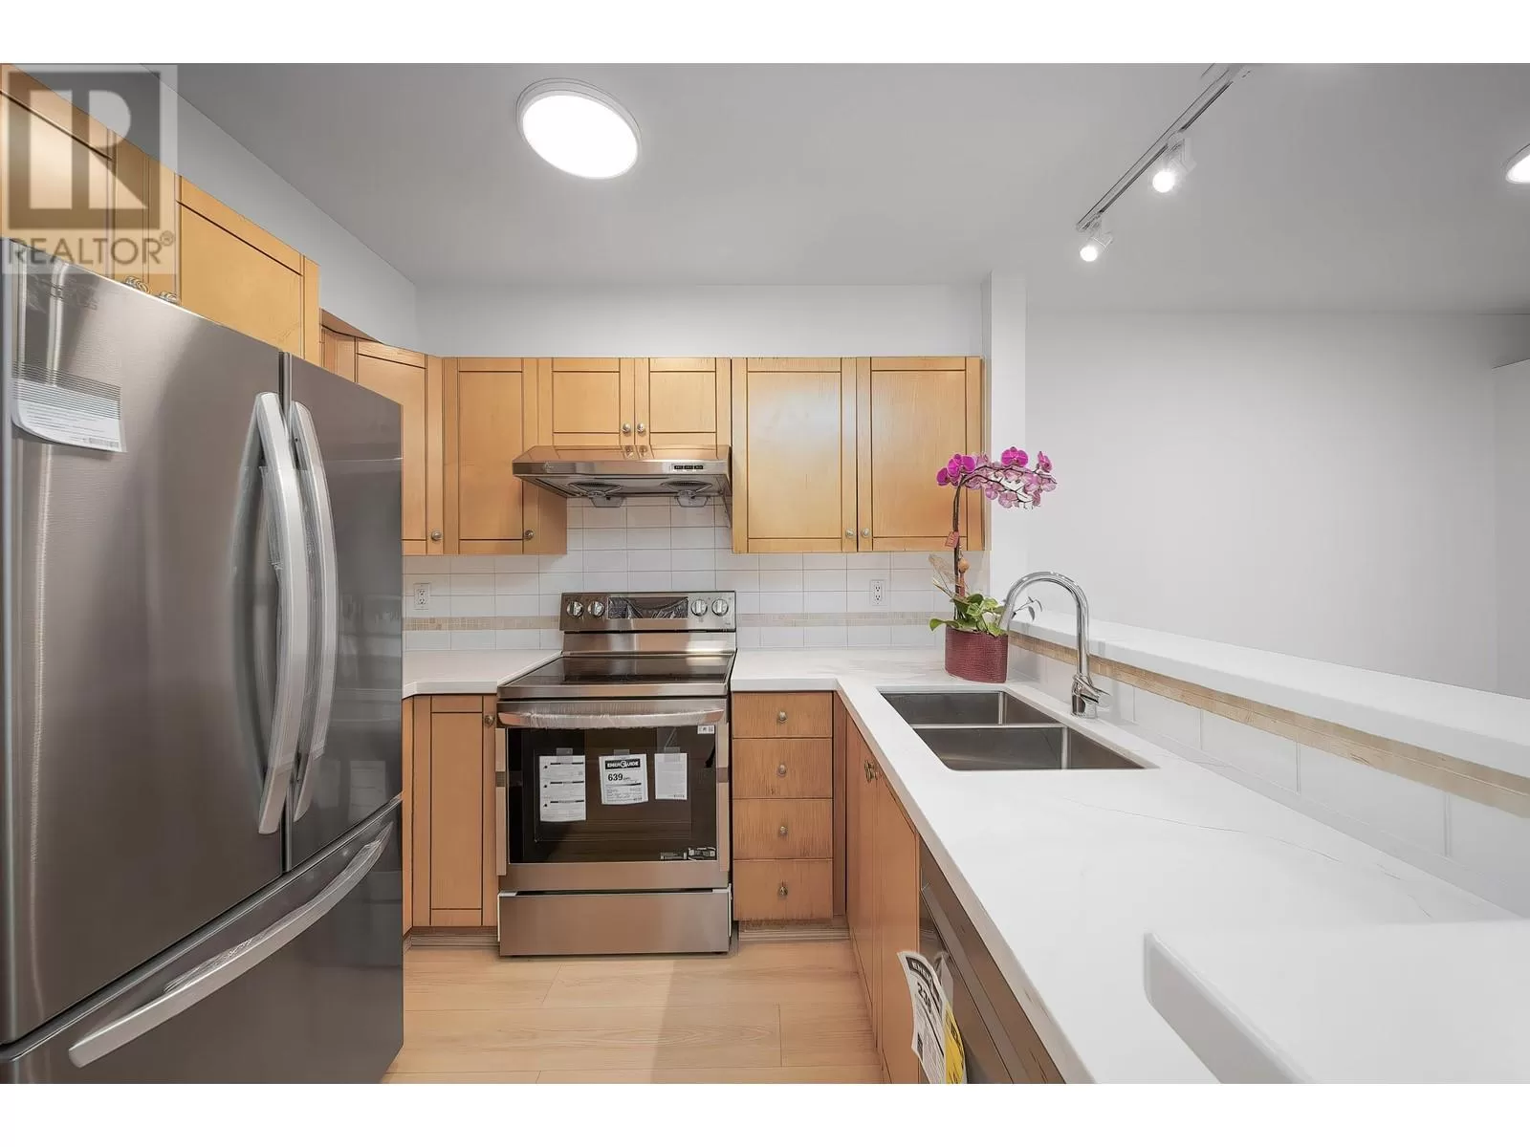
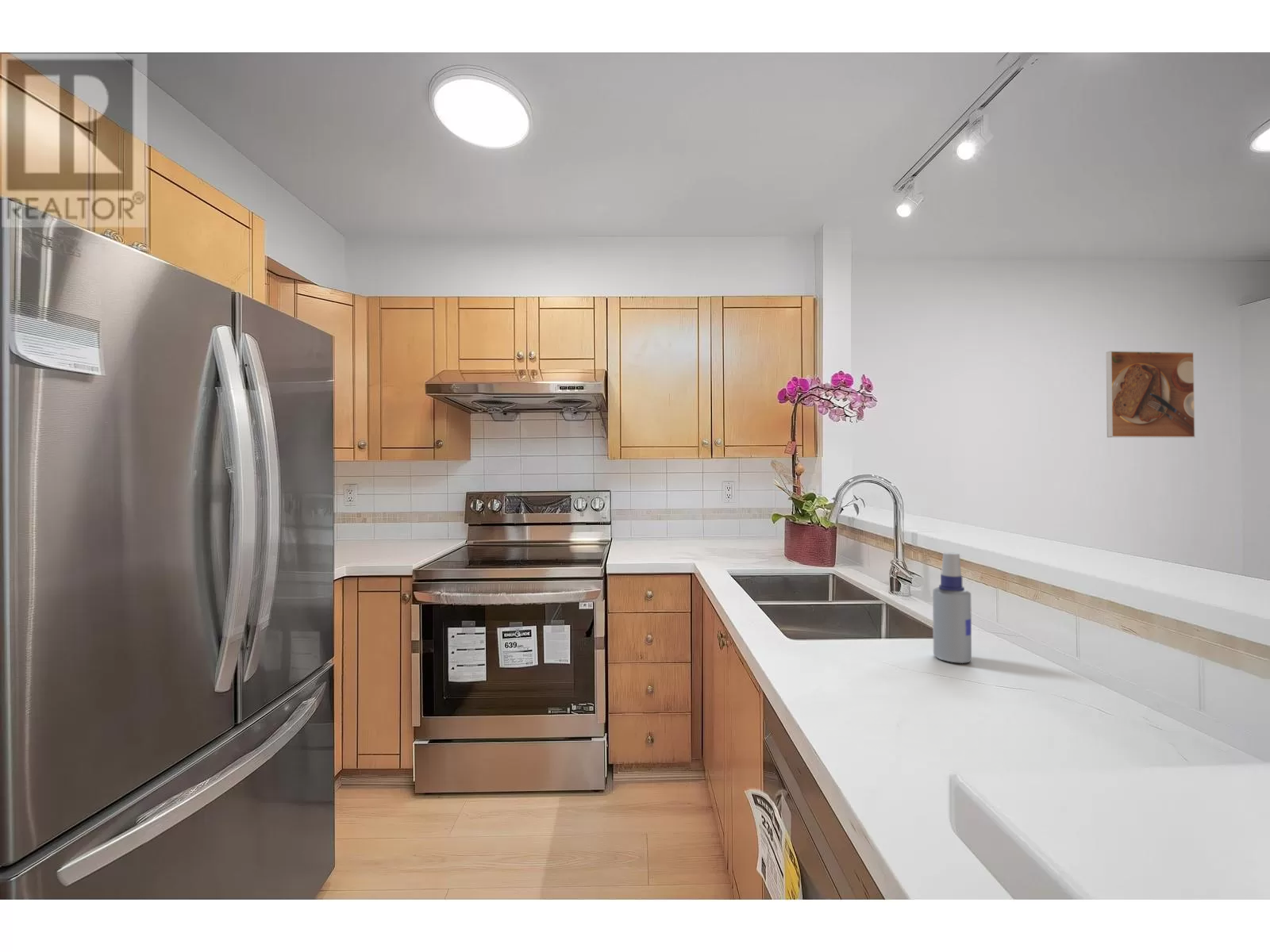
+ spray bottle (951, 605)
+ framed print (1150, 394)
